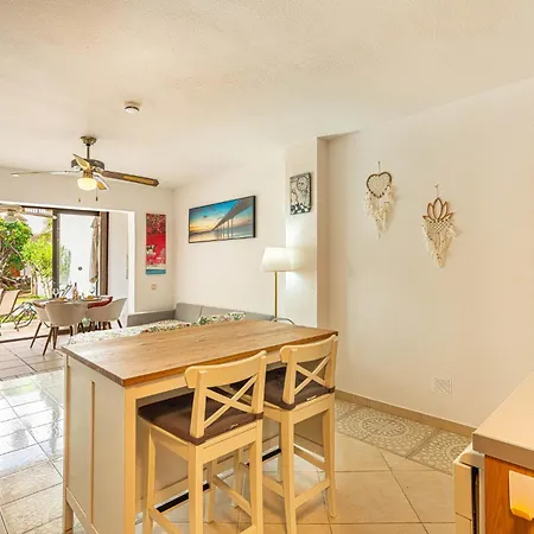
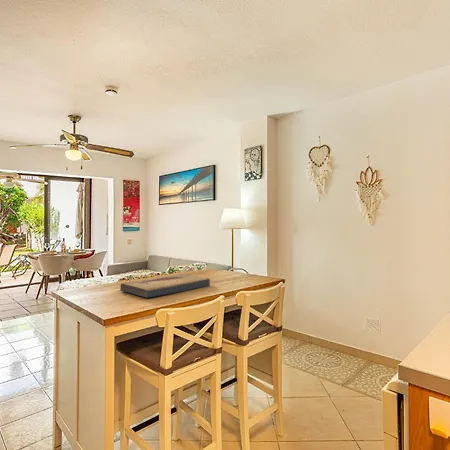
+ fish fossil (167, 284)
